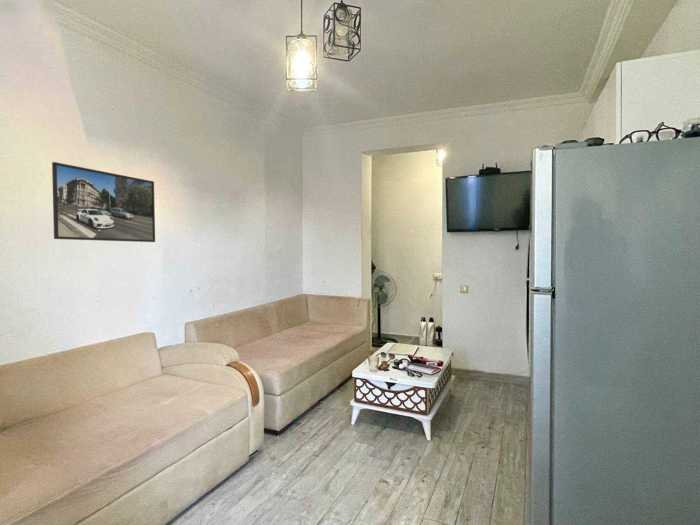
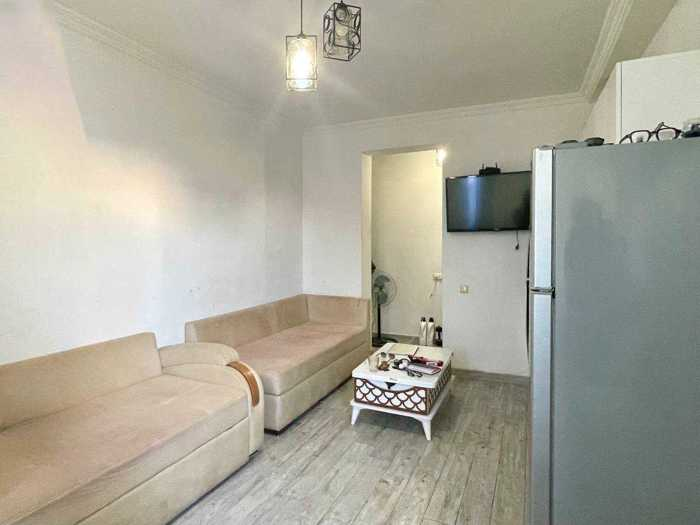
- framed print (109, 206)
